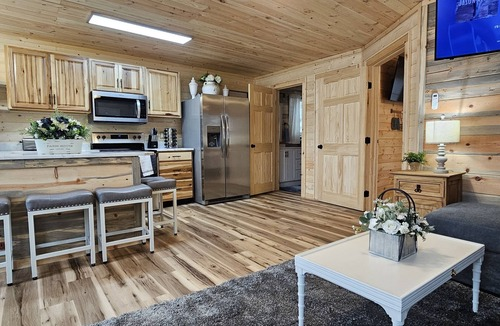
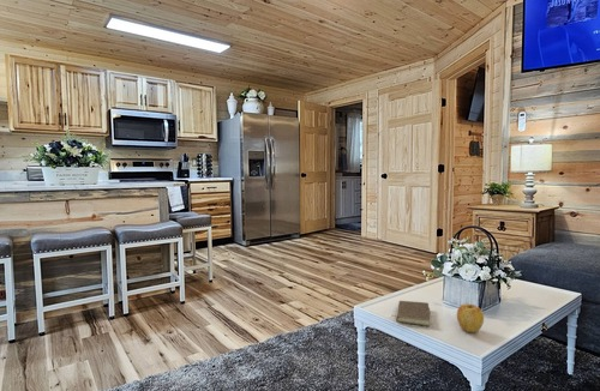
+ book (408, 311)
+ apple (469, 317)
